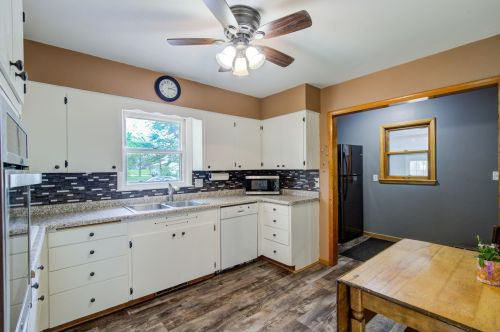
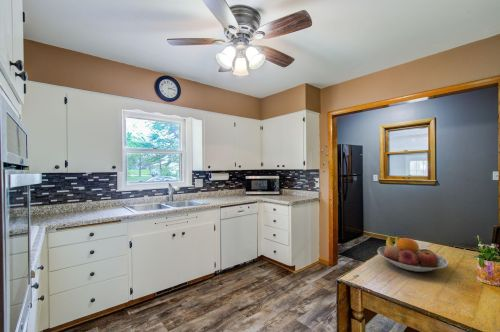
+ fruit bowl (410, 253)
